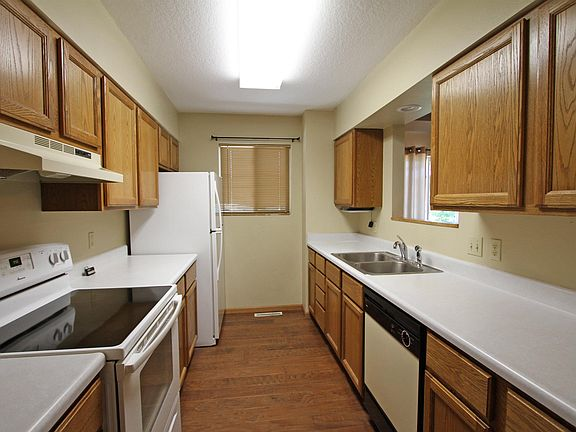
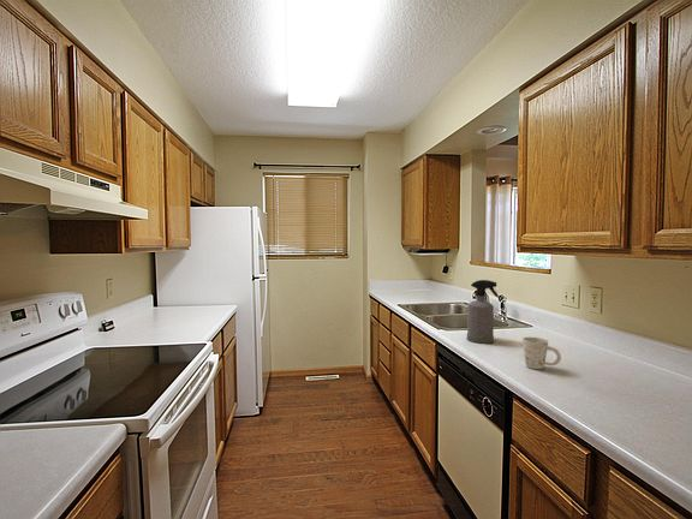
+ spray bottle (482, 310)
+ mug (541, 353)
